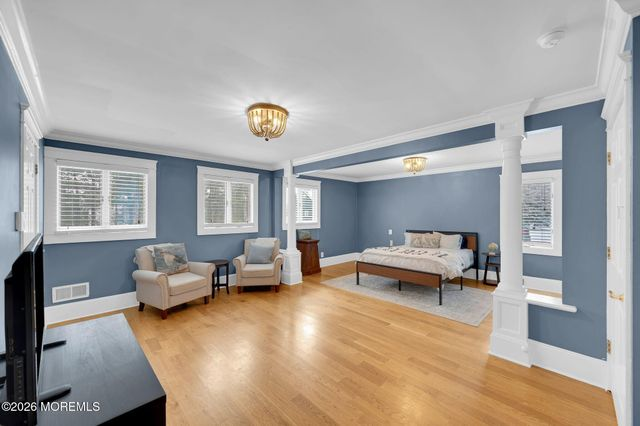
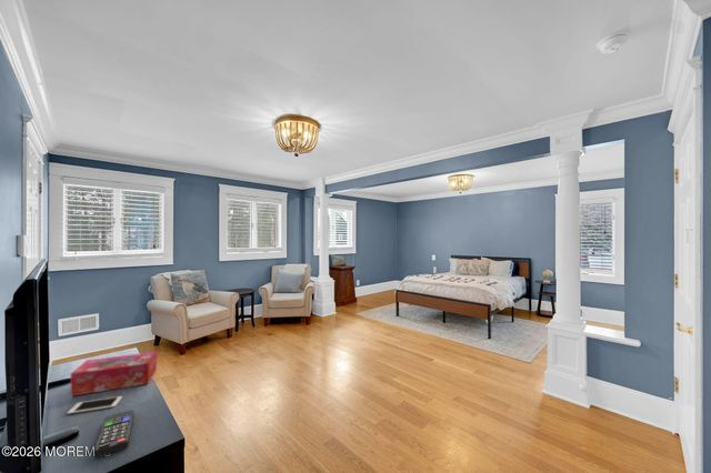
+ cell phone (96, 404)
+ tissue box (117, 371)
+ remote control (116, 431)
